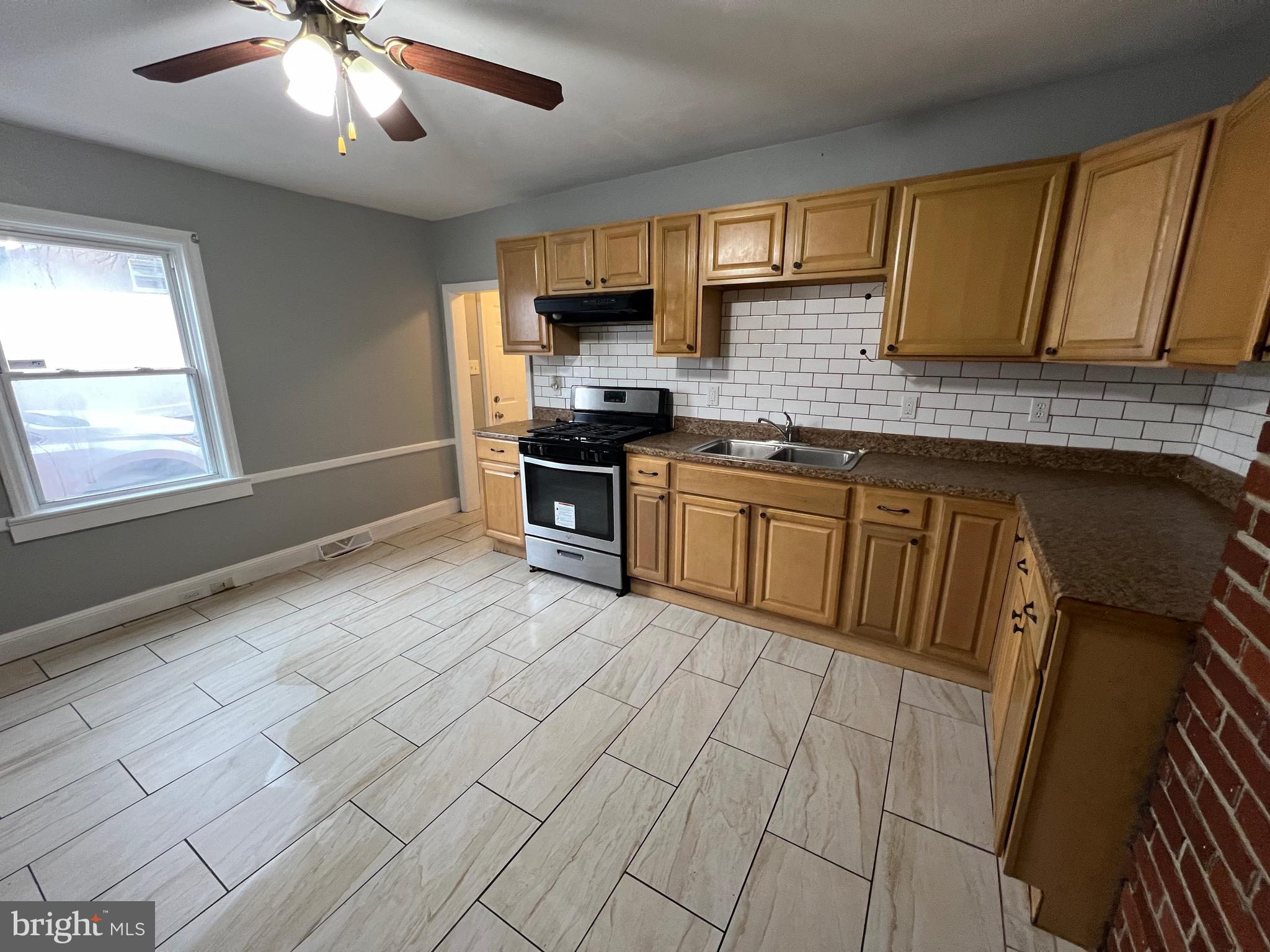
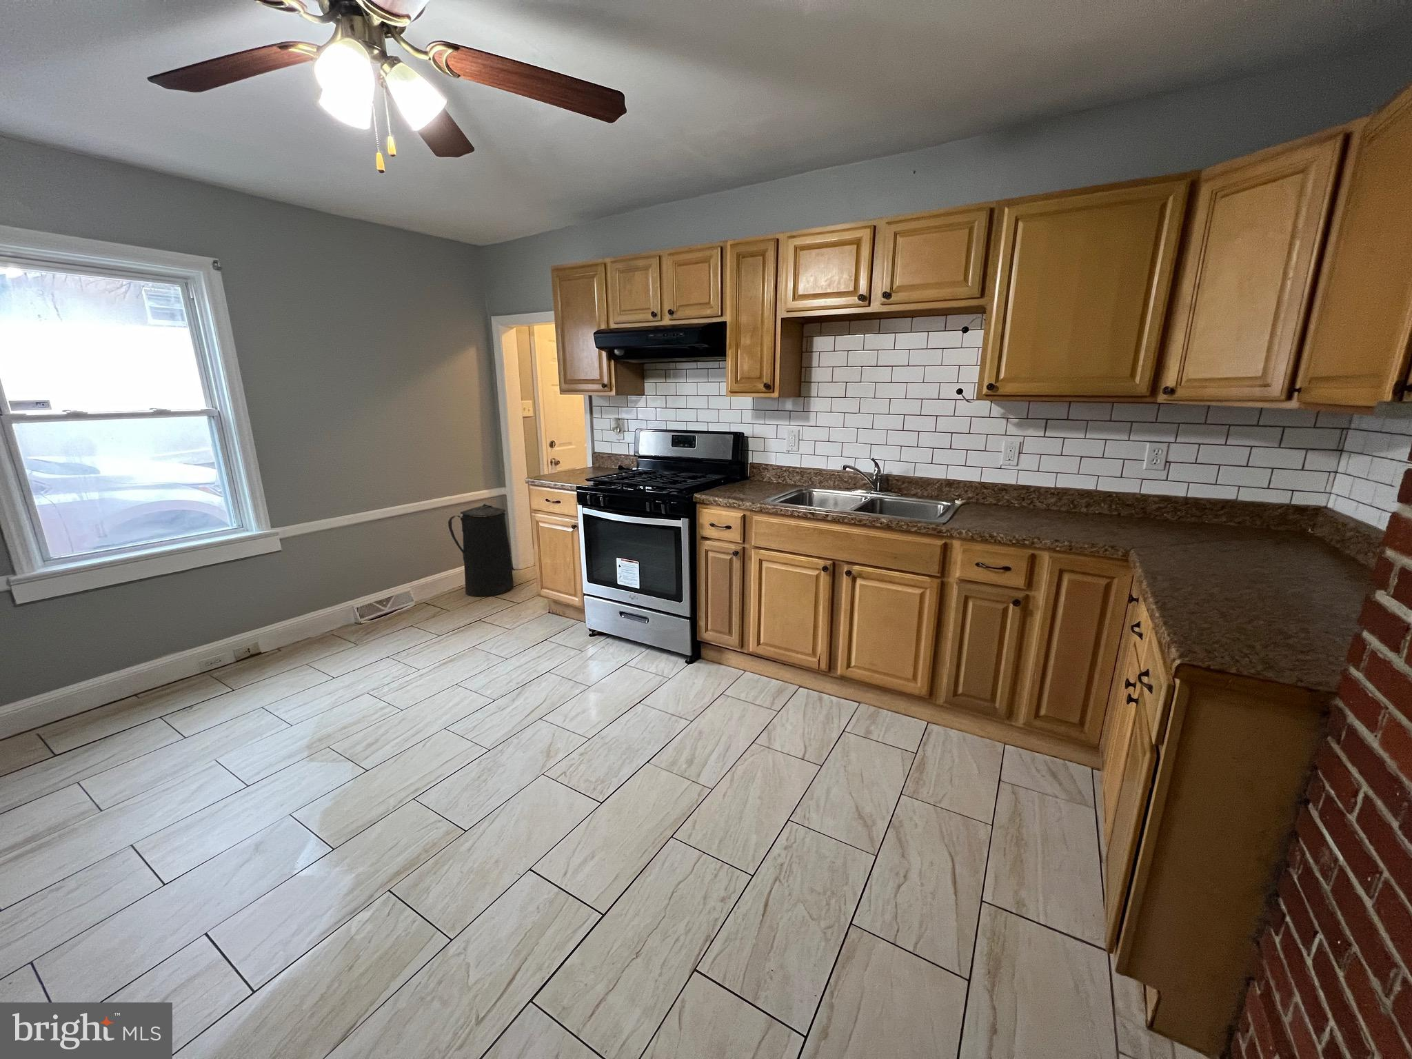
+ trash can (483, 548)
